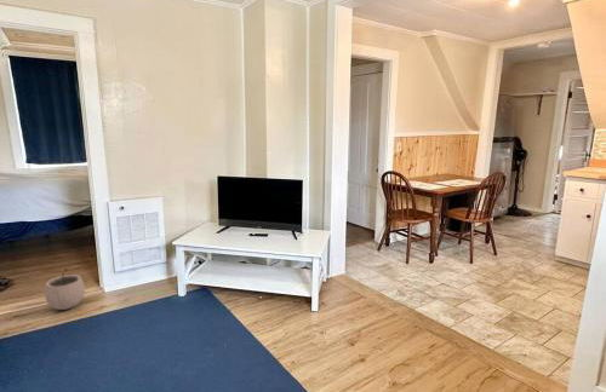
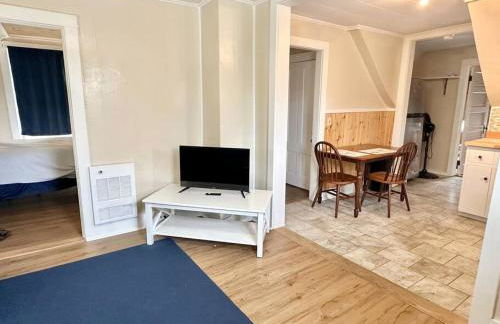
- plant pot (64, 287)
